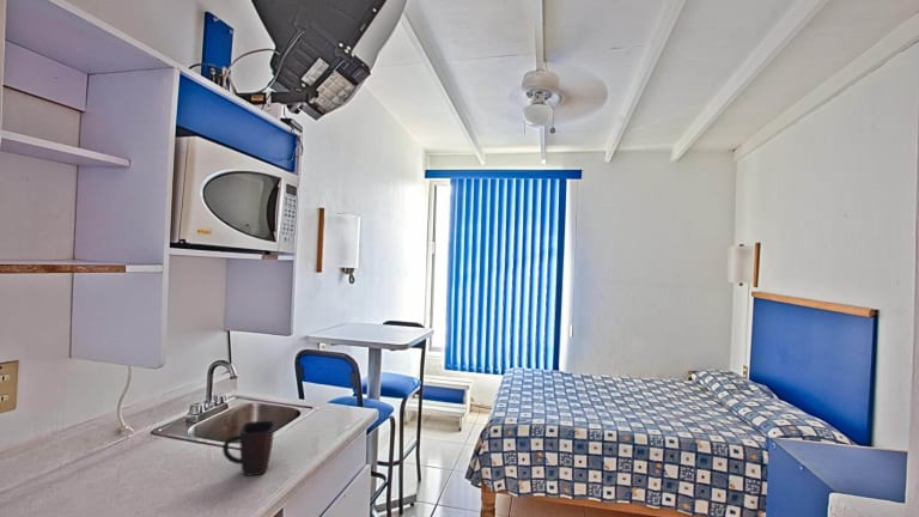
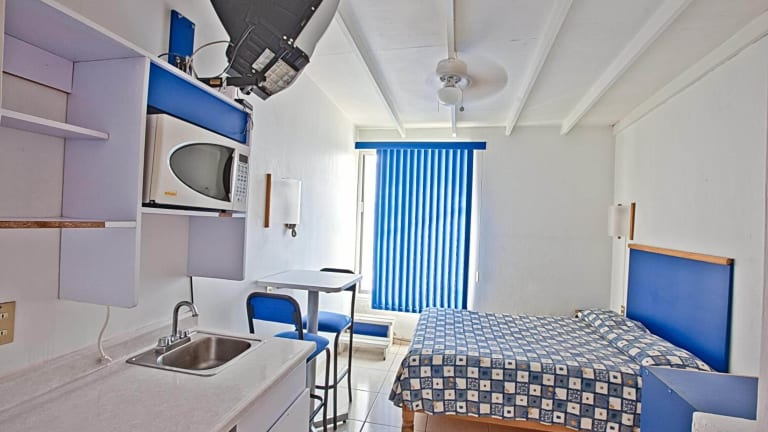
- mug (250, 449)
